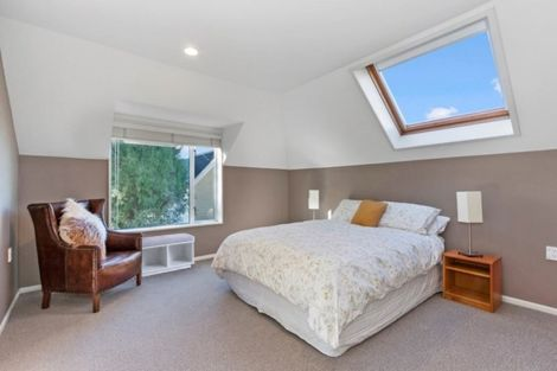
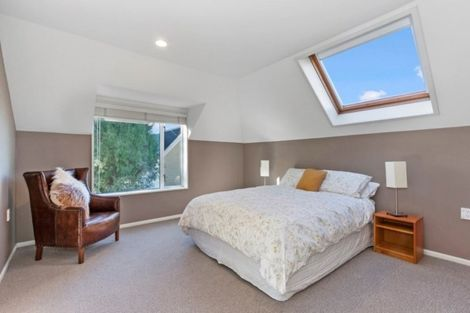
- bench (164, 252)
